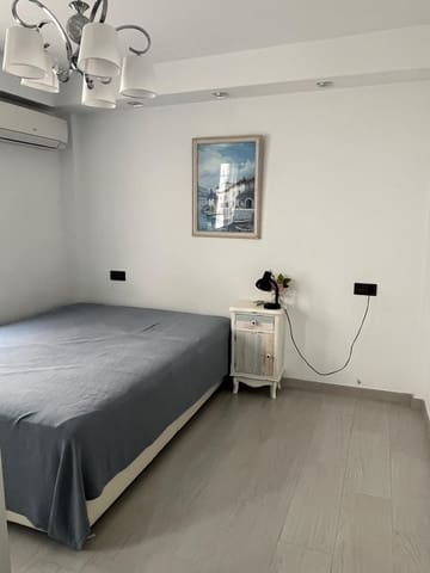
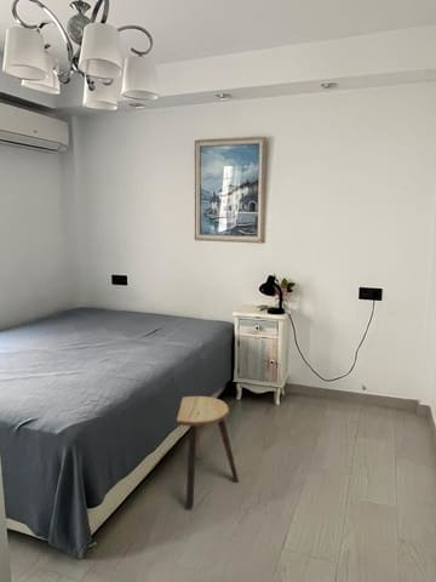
+ stool (199, 445)
